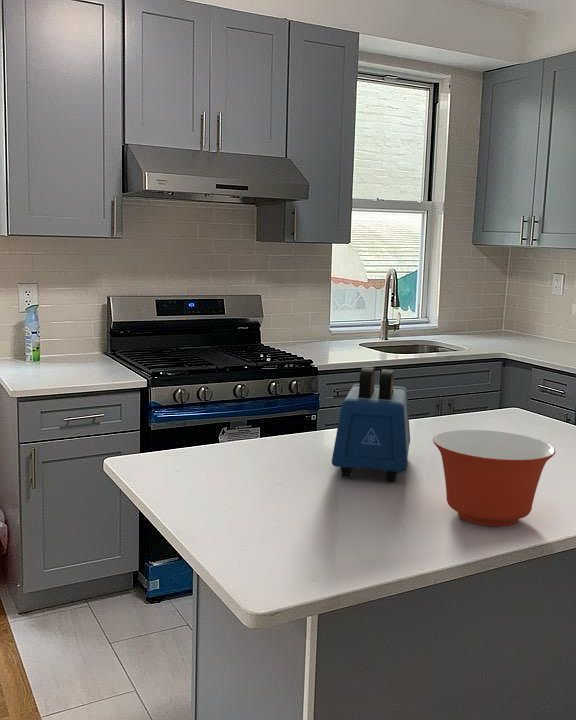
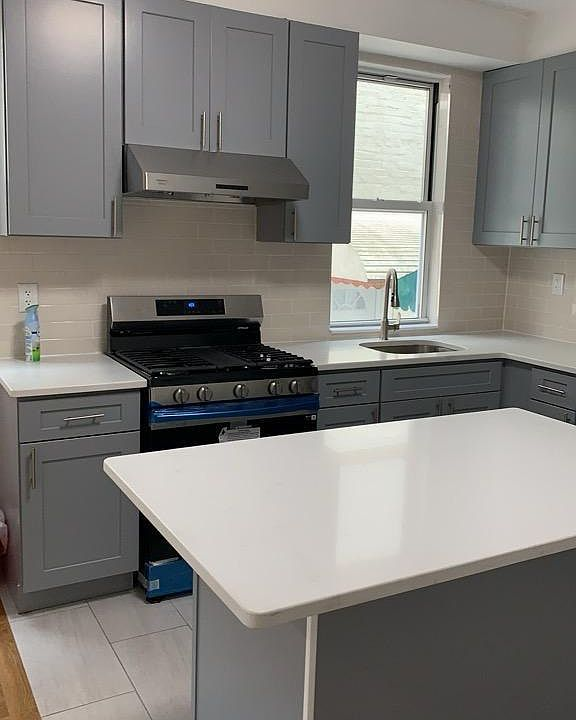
- toaster (375, 417)
- mixing bowl (490, 480)
